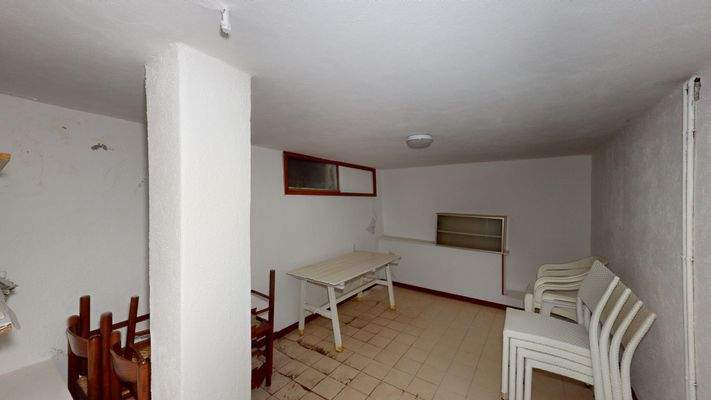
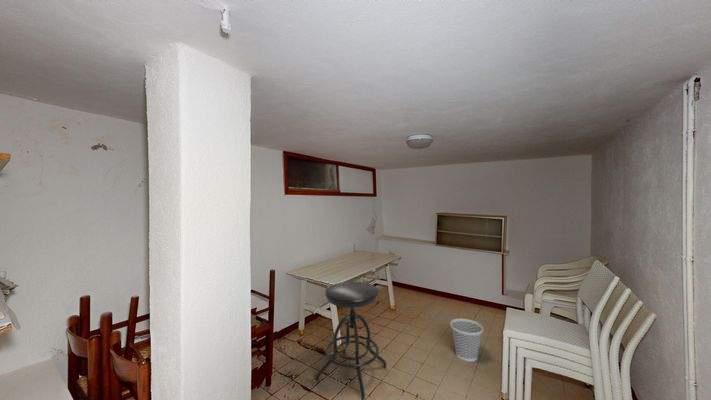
+ wastebasket (466, 340)
+ stool (354, 331)
